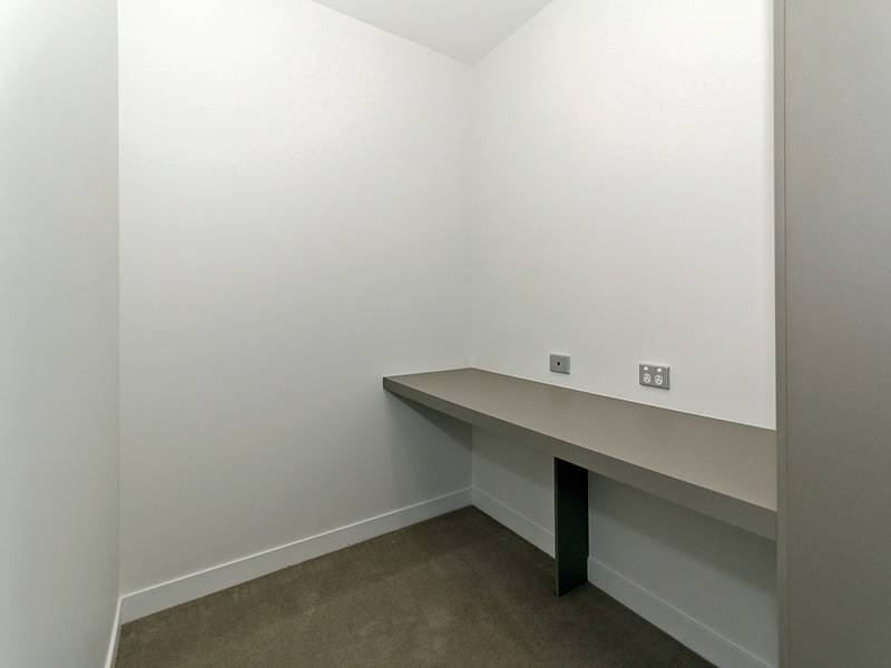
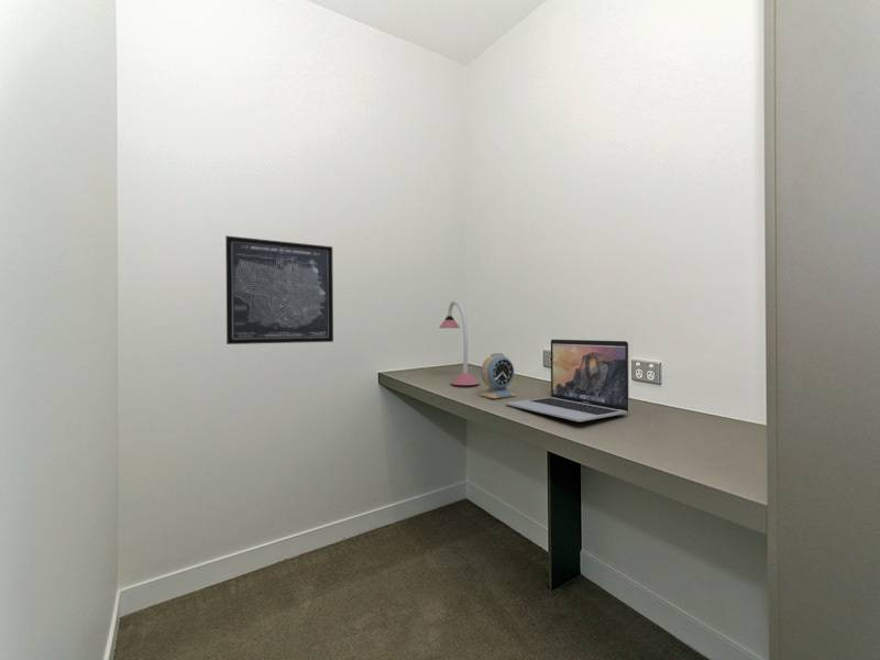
+ wall art (283, 292)
+ laptop (563, 375)
+ desk lamp (463, 337)
+ alarm clock (497, 374)
